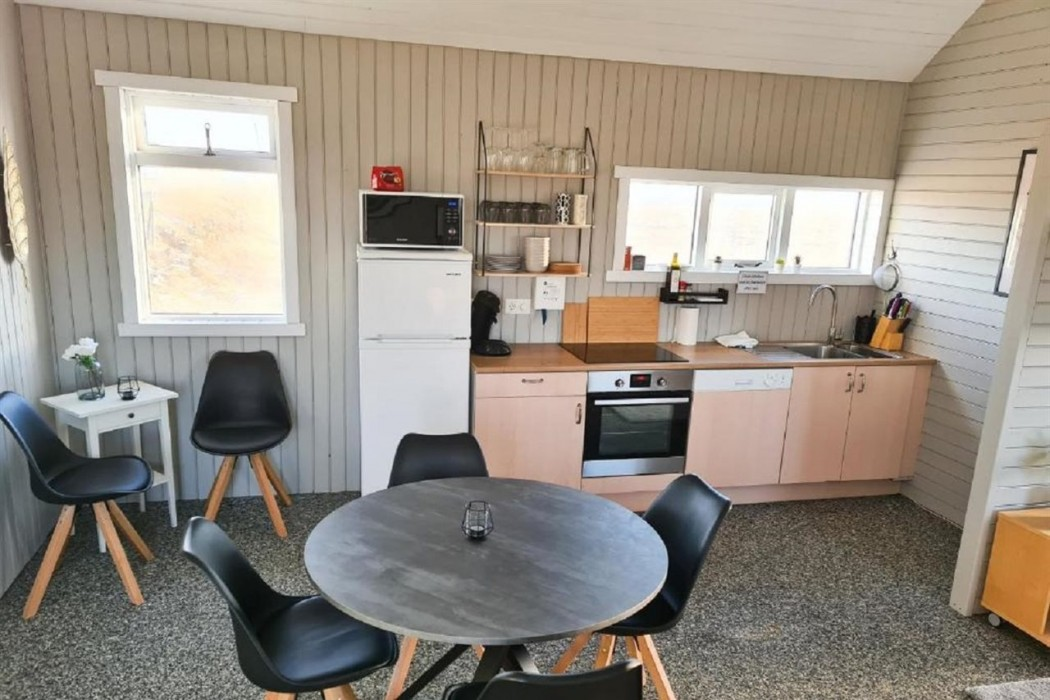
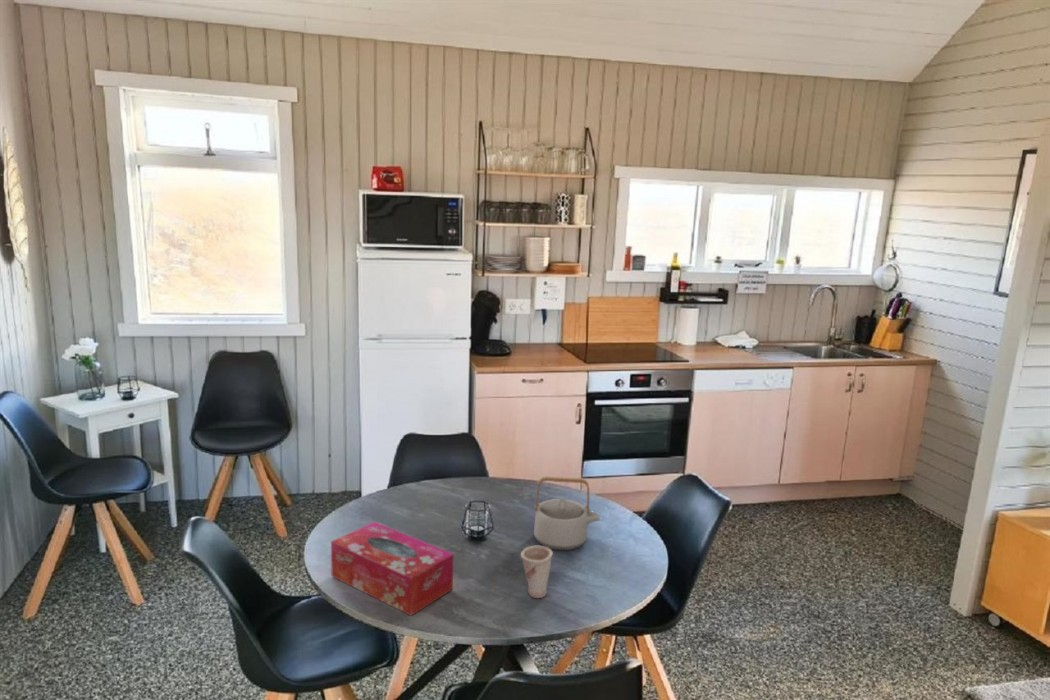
+ tissue box (391, 565)
+ cup (535, 573)
+ teapot (567, 509)
